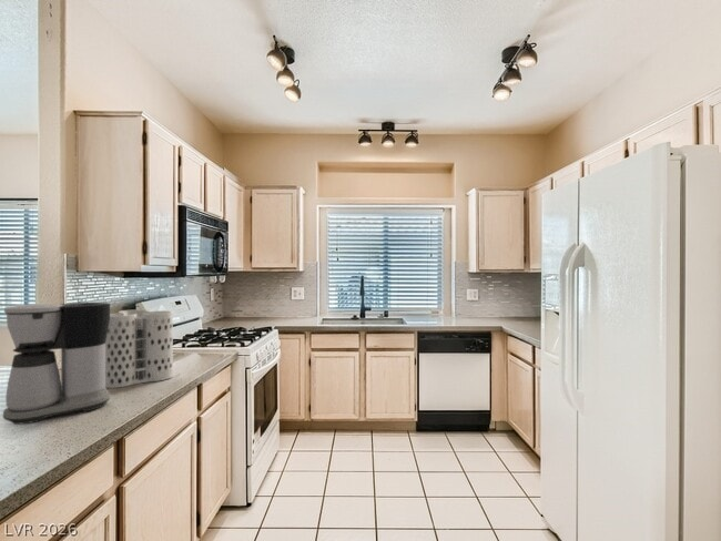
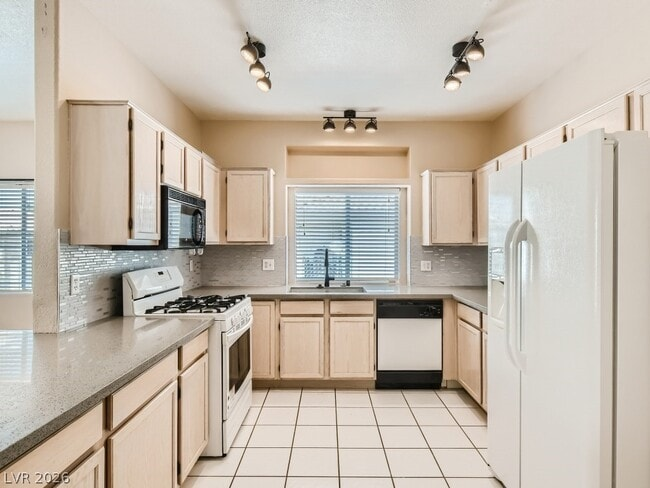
- coffee maker (61, 355)
- utensil holder (142, 345)
